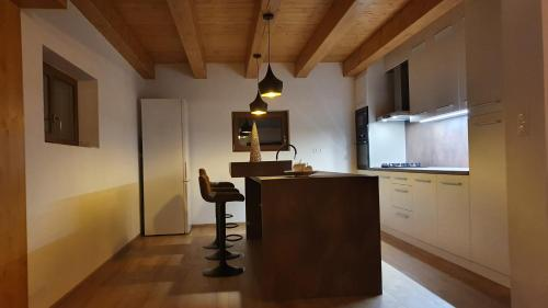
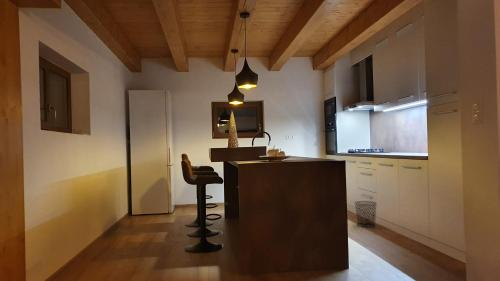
+ waste bin (365, 213)
